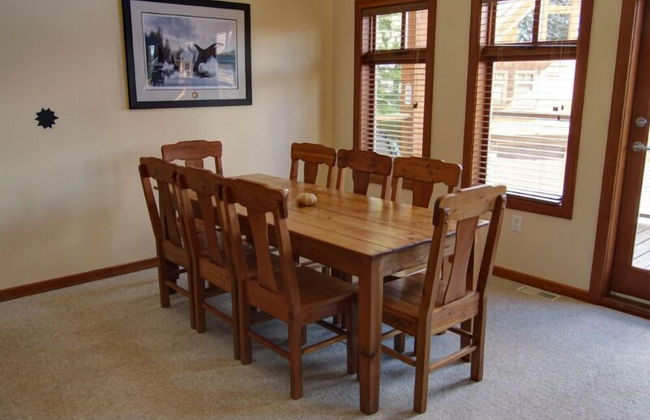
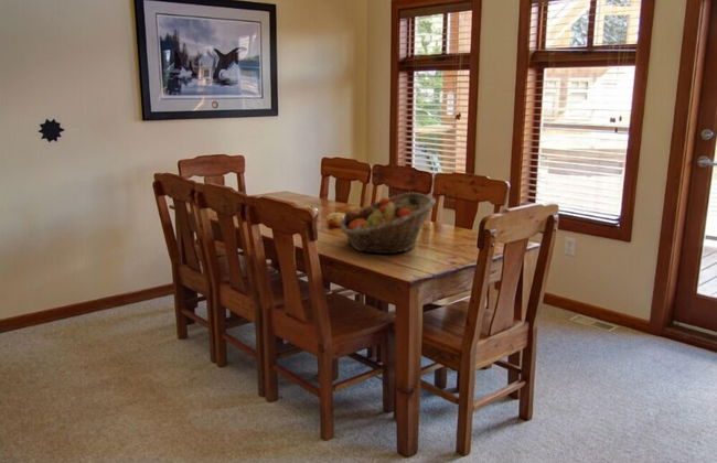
+ fruit basket (386, 220)
